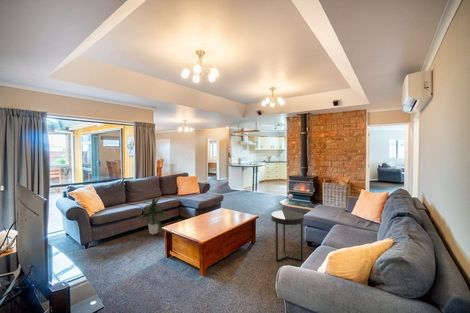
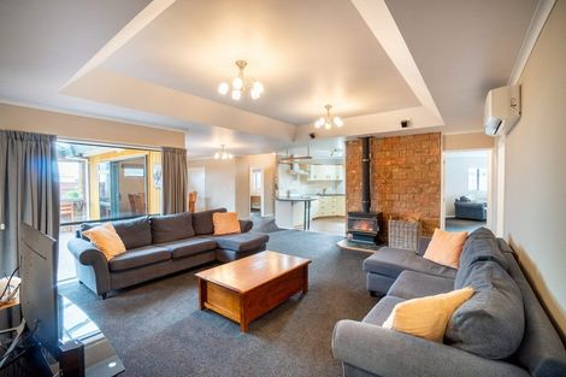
- indoor plant (153, 215)
- side table (284, 236)
